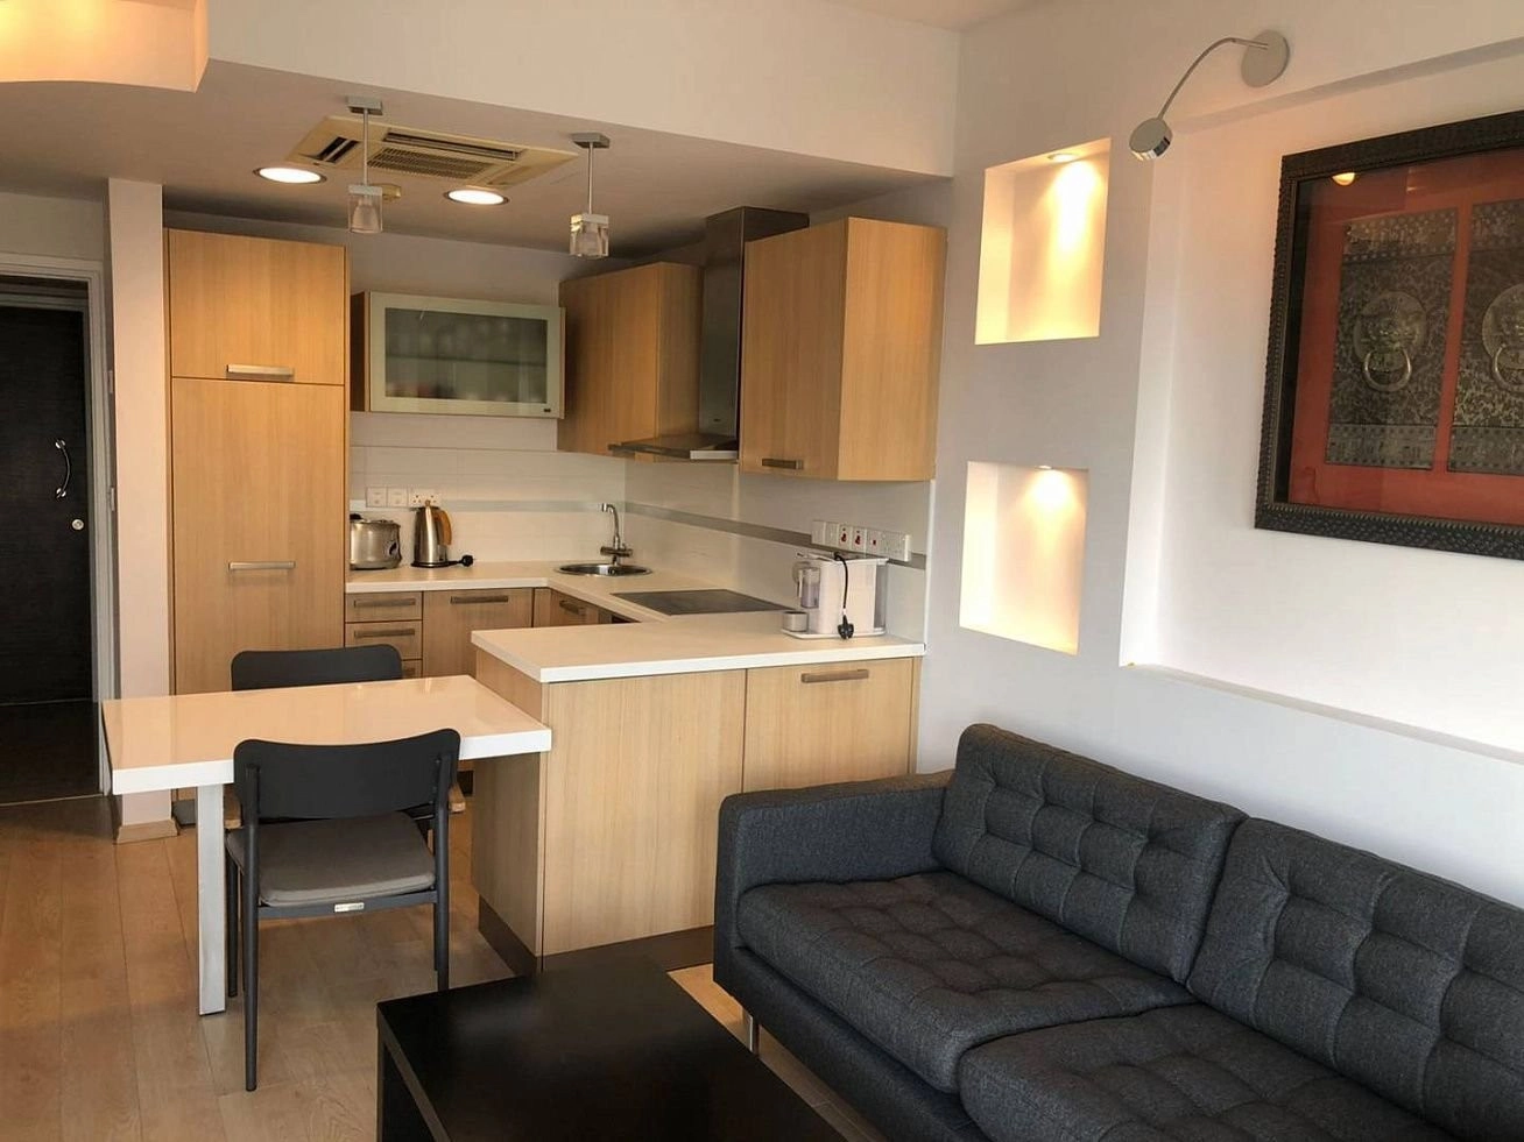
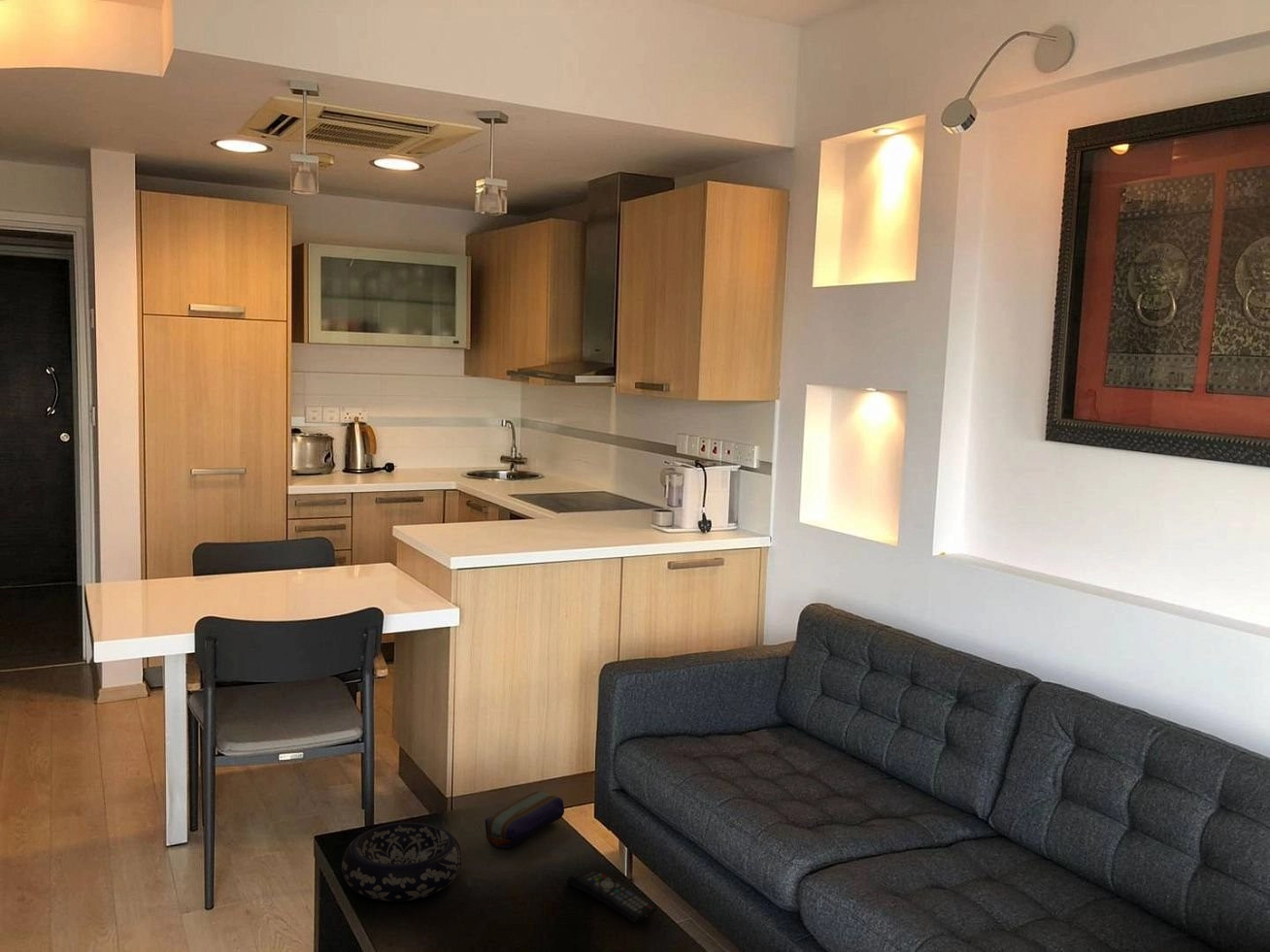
+ pencil case (525, 818)
+ remote control (610, 893)
+ decorative bowl (402, 861)
